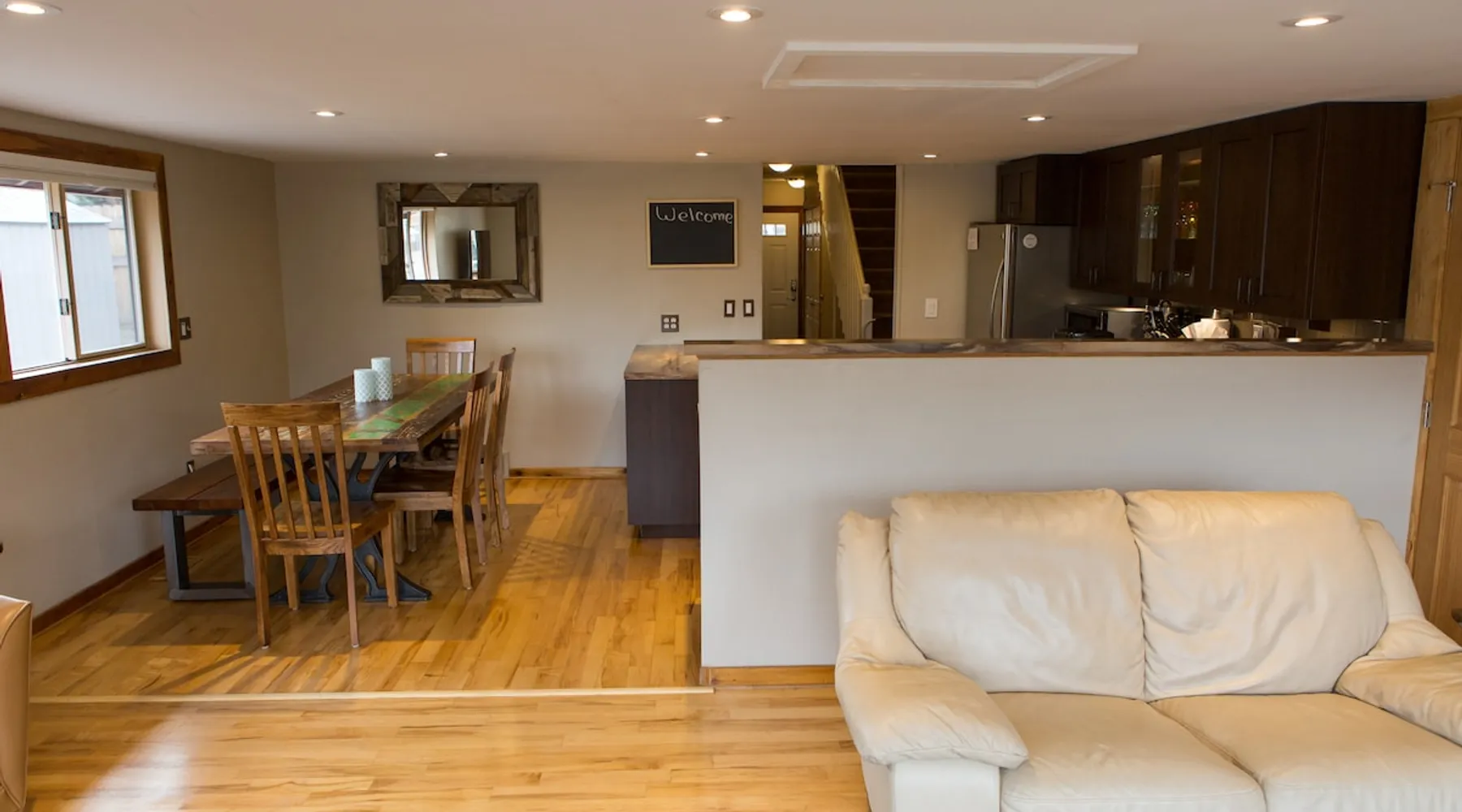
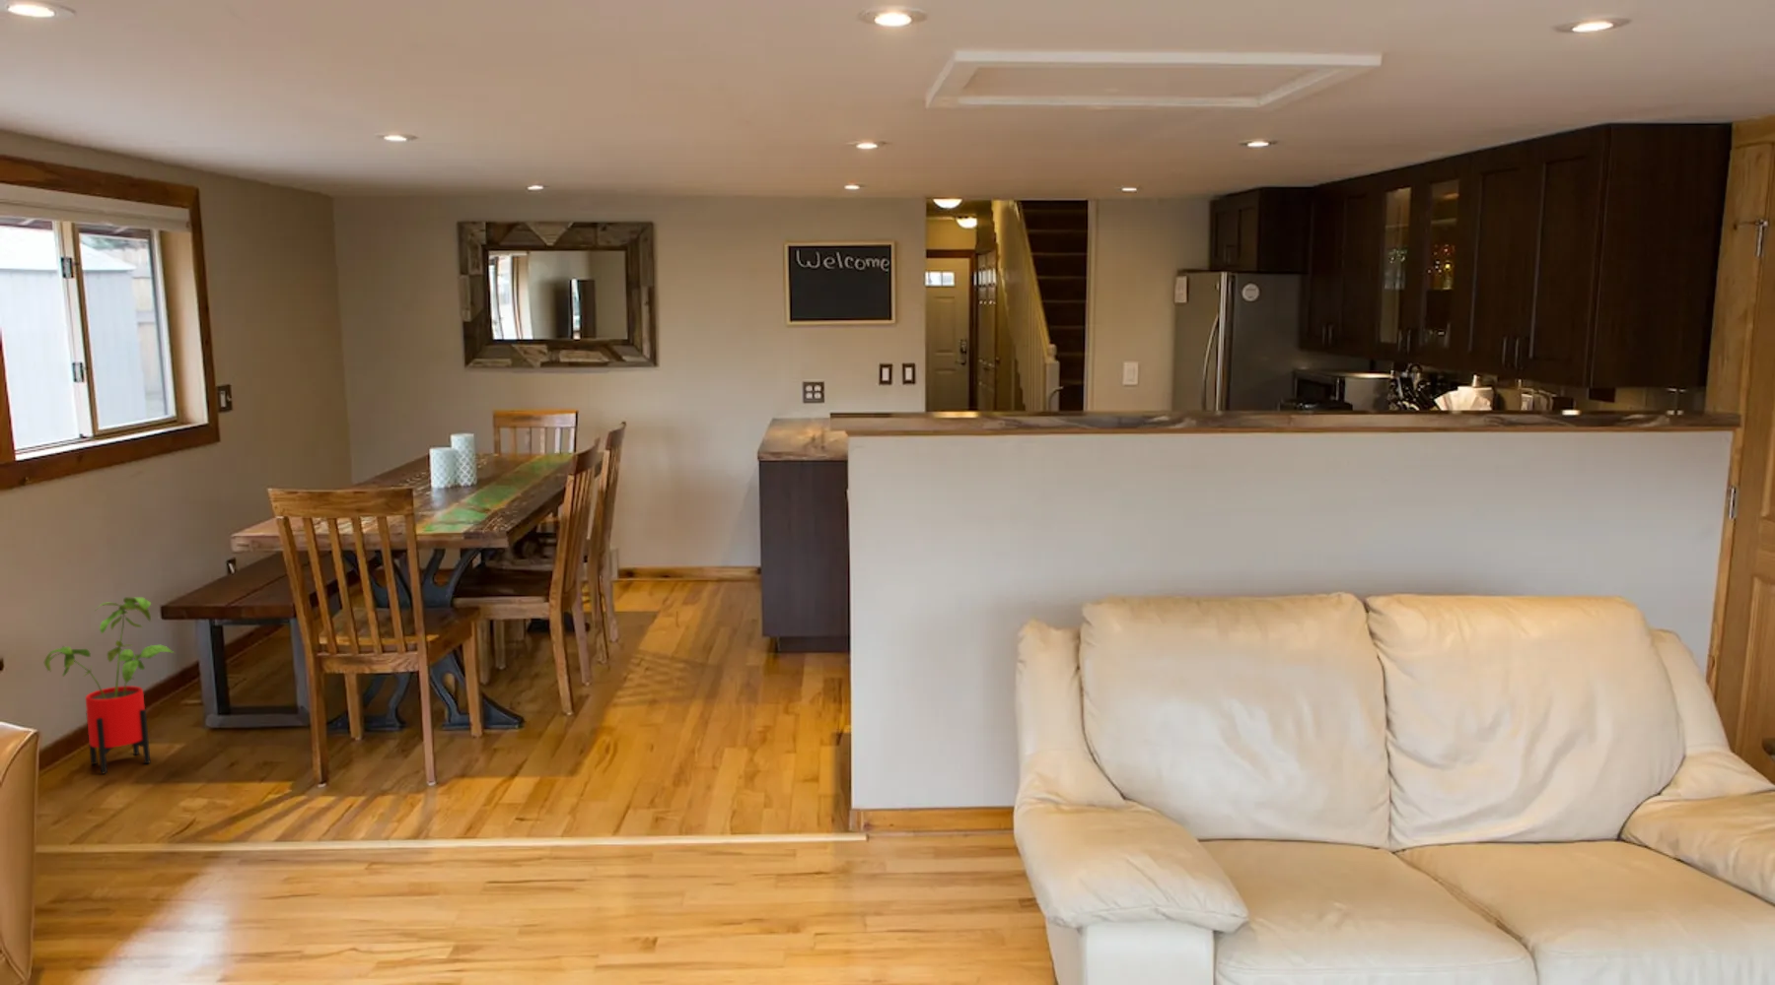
+ house plant (118, 682)
